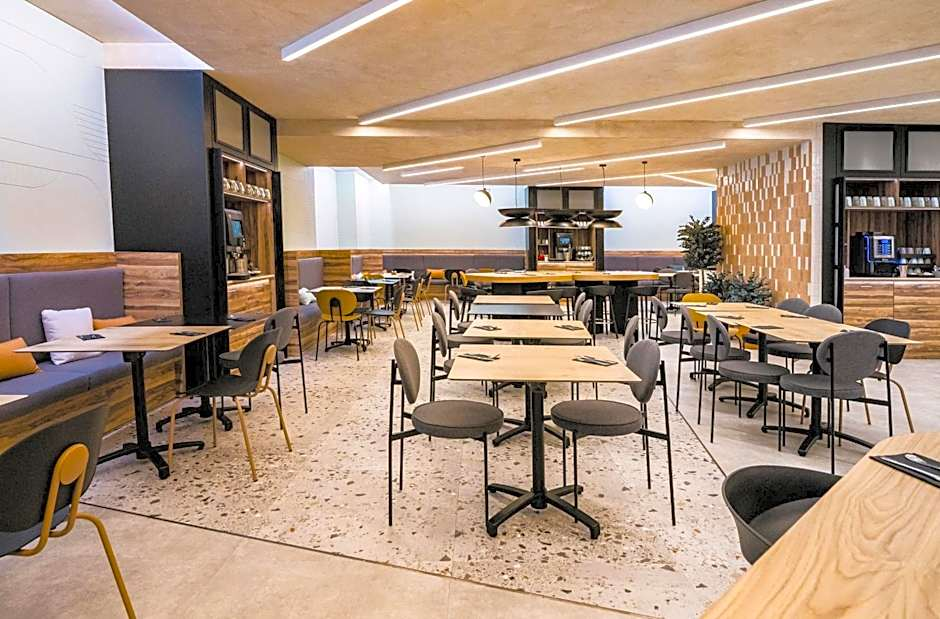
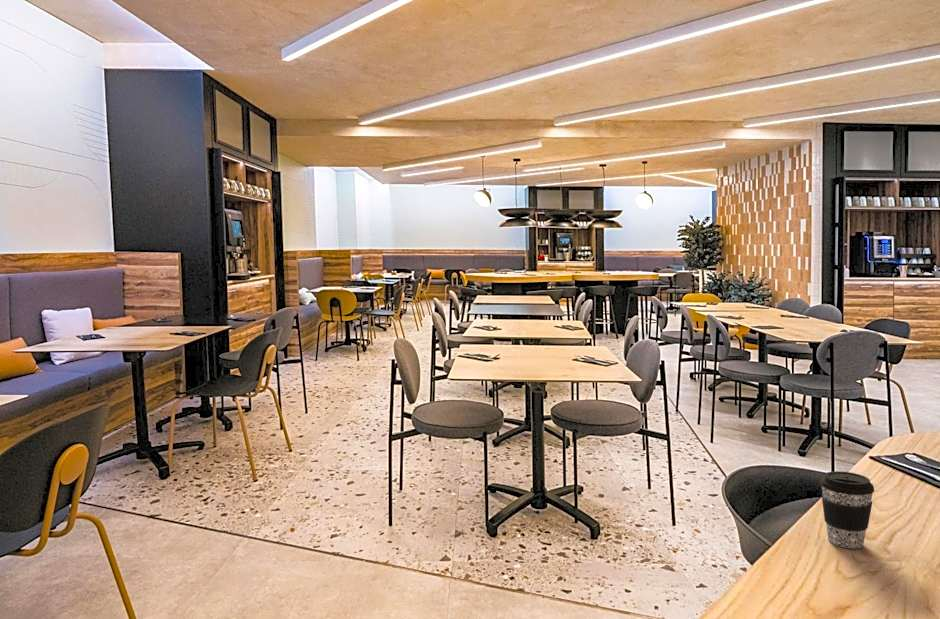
+ coffee cup (846, 509)
